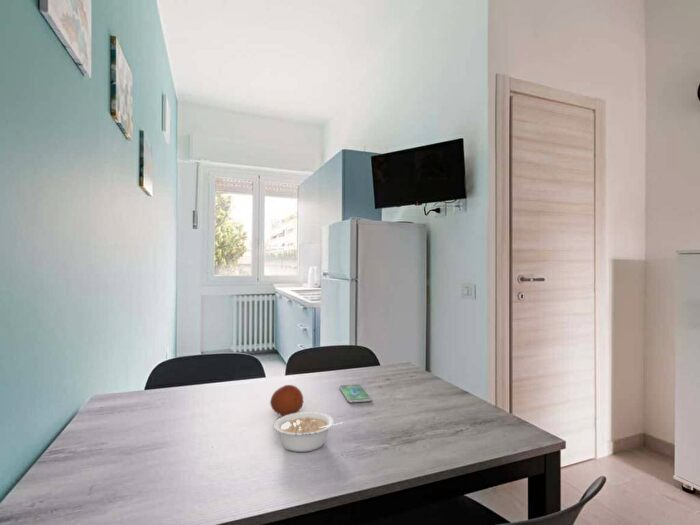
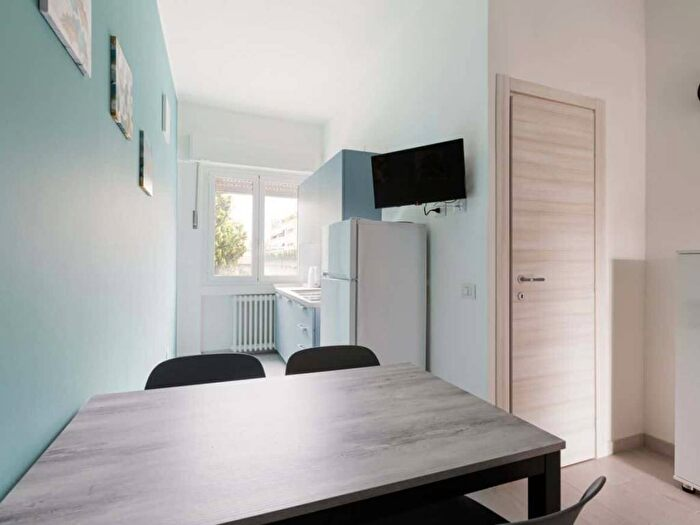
- fruit (286, 399)
- smartphone (354, 392)
- legume (306, 430)
